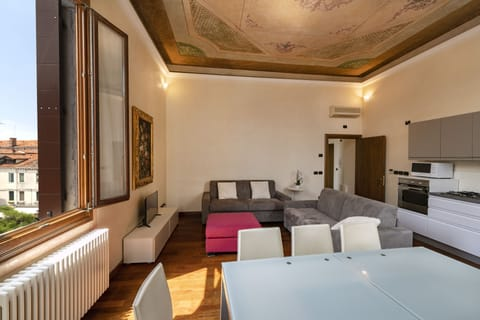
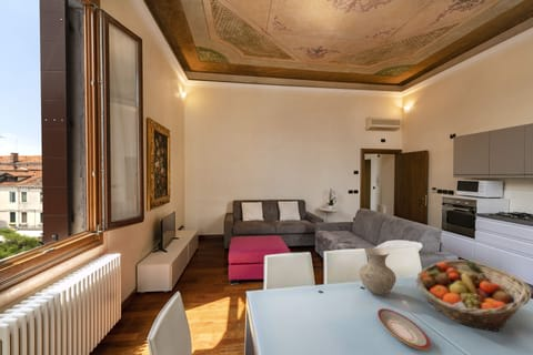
+ vase (376, 271)
+ plate (401, 328)
+ fruit basket (465, 290)
